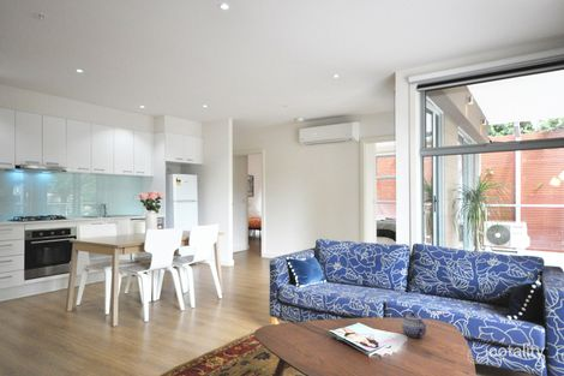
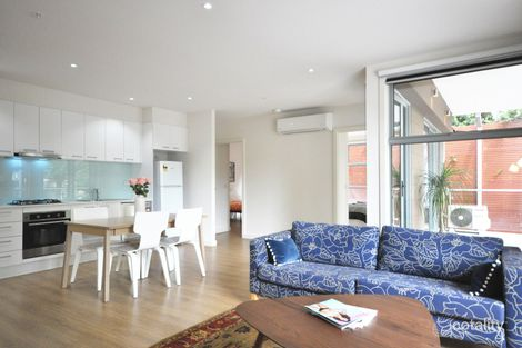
- teapot (413, 323)
